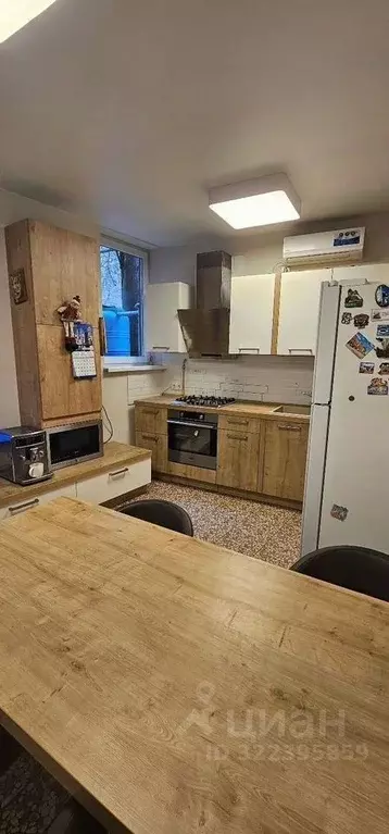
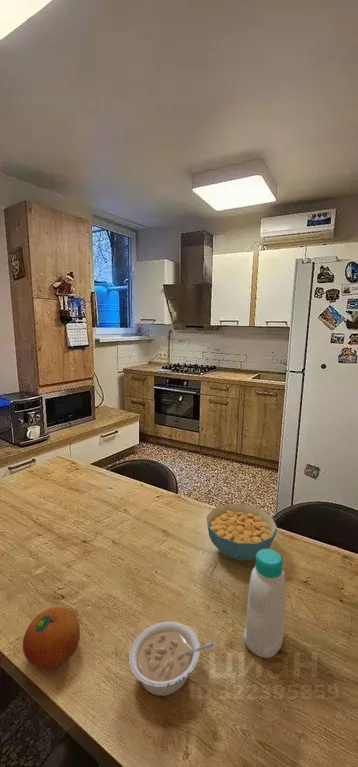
+ fruit (52, 636)
+ cereal bowl (240, 537)
+ bottle (266, 599)
+ legume (167, 657)
